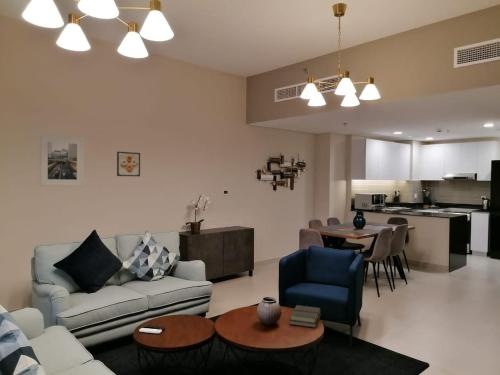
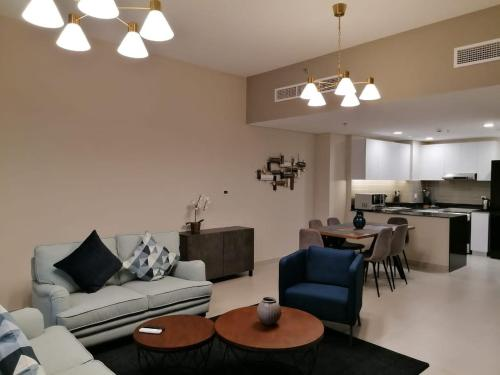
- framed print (62, 161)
- book (305, 315)
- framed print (128, 164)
